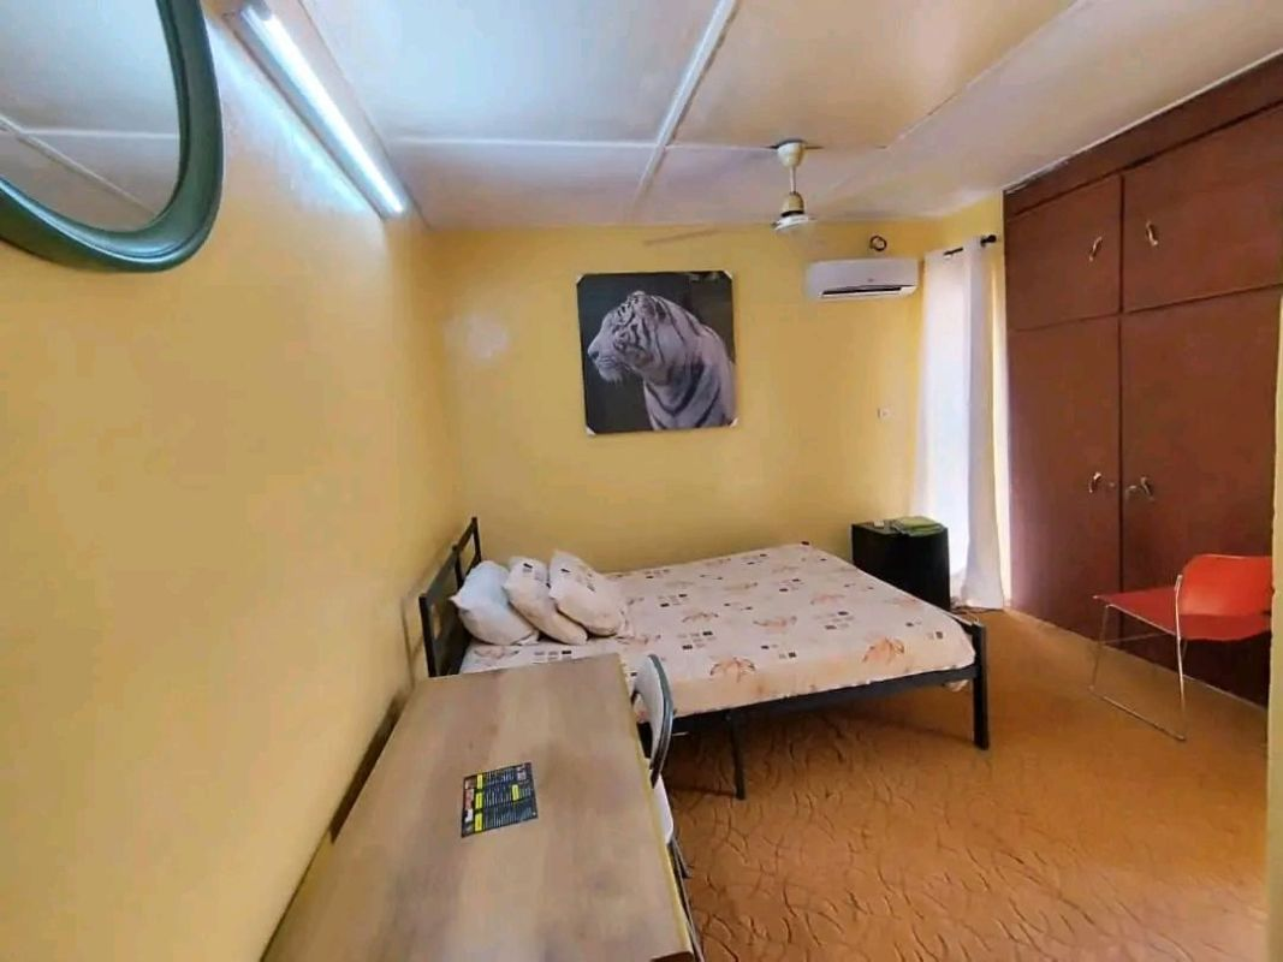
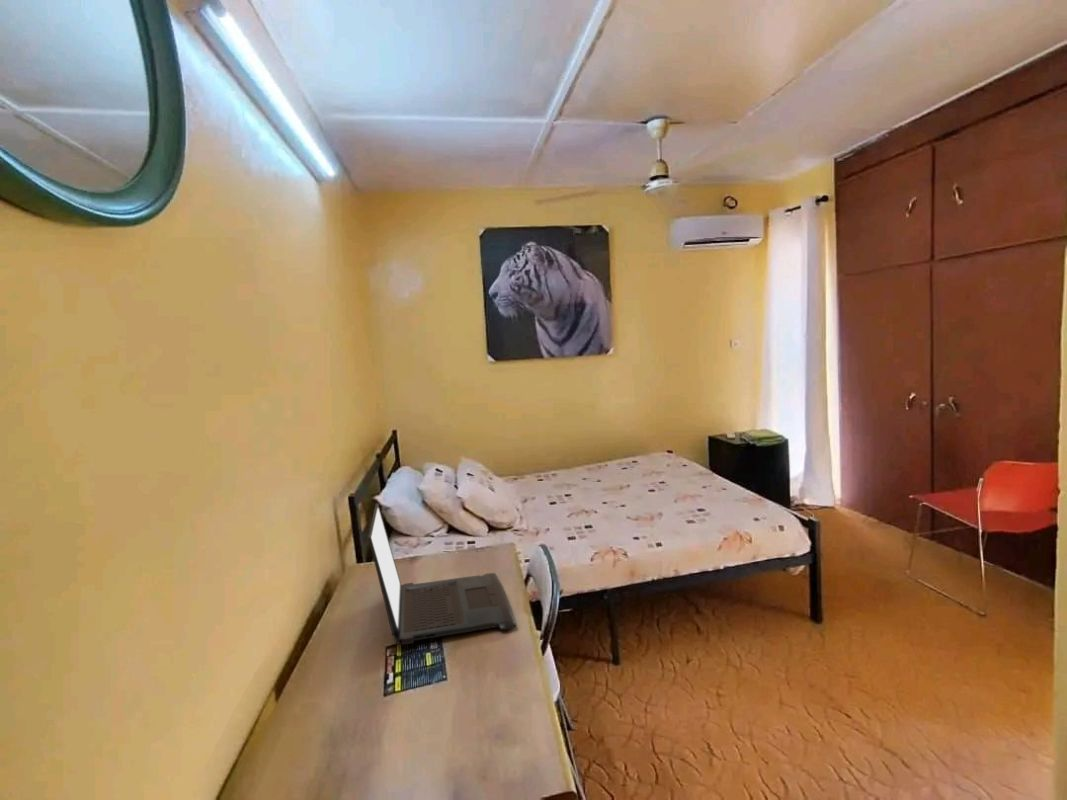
+ laptop (441, 580)
